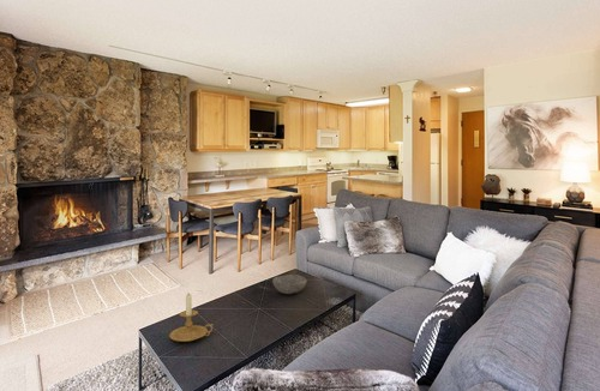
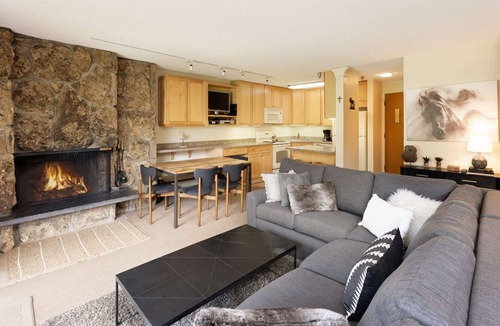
- candle holder (188, 314)
- bowl (289, 285)
